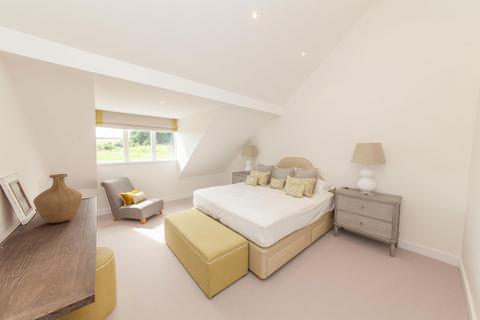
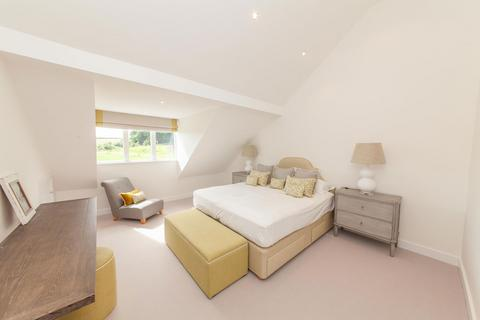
- vase (59, 198)
